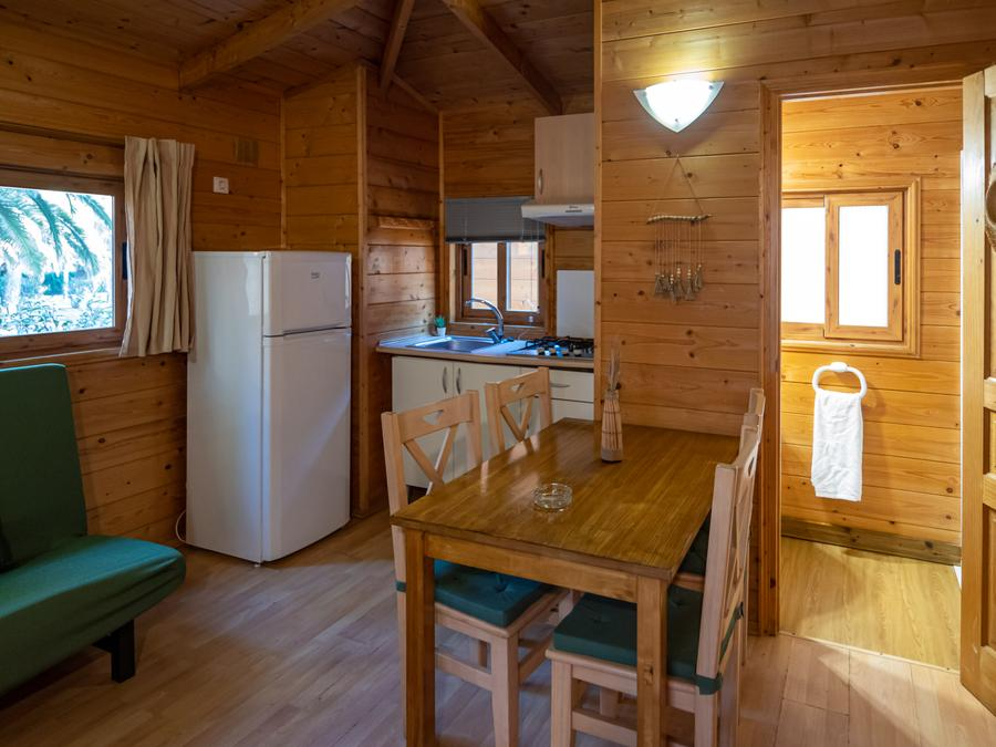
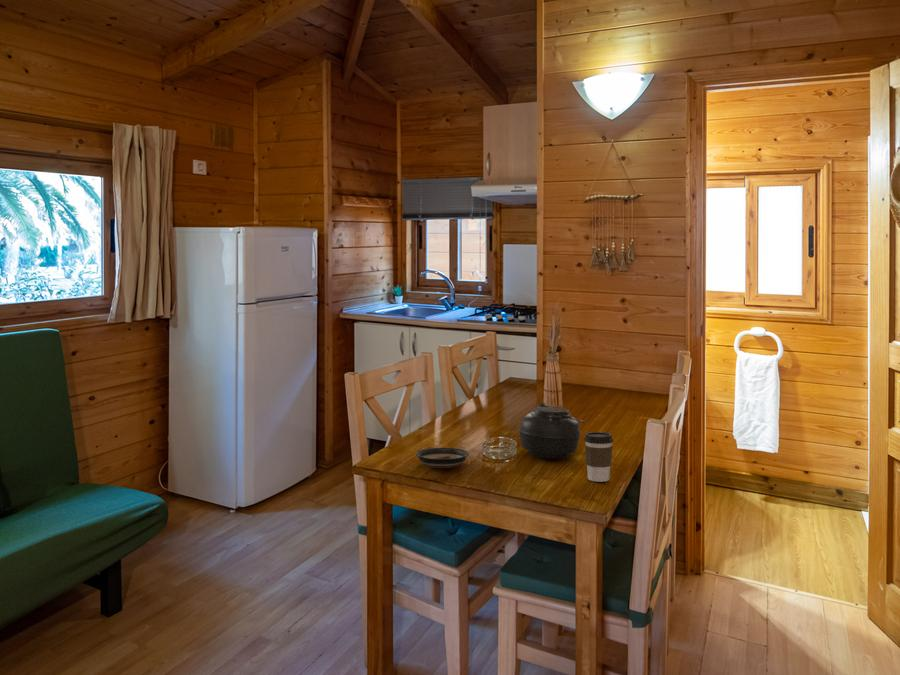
+ teapot (548, 430)
+ coffee cup (598, 456)
+ saucer (442, 459)
